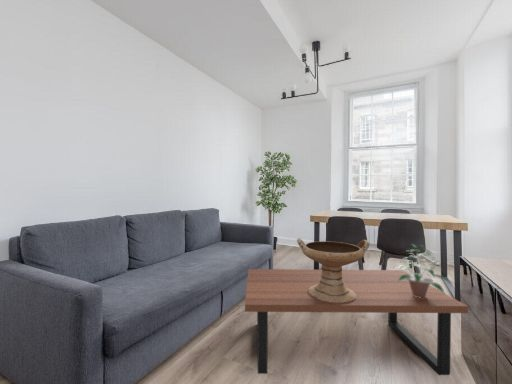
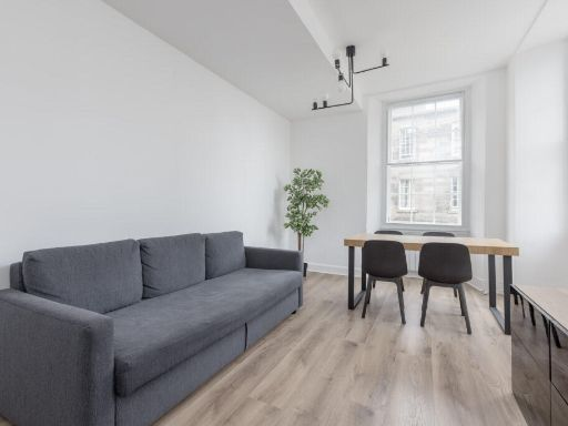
- coffee table (337, 311)
- decorative bowl (331, 266)
- potted plant (420, 270)
